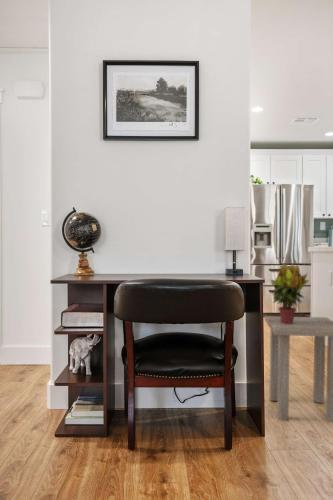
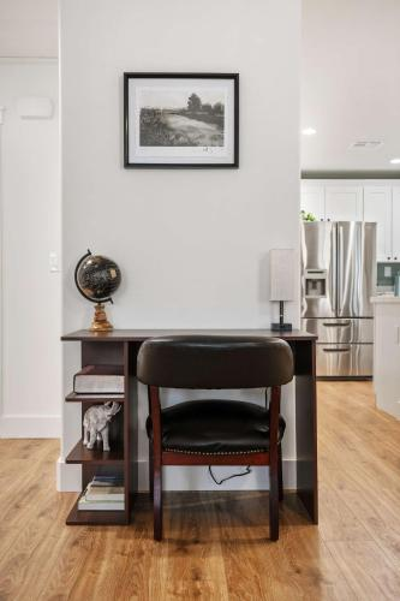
- side table (314, 366)
- potted plant (287, 292)
